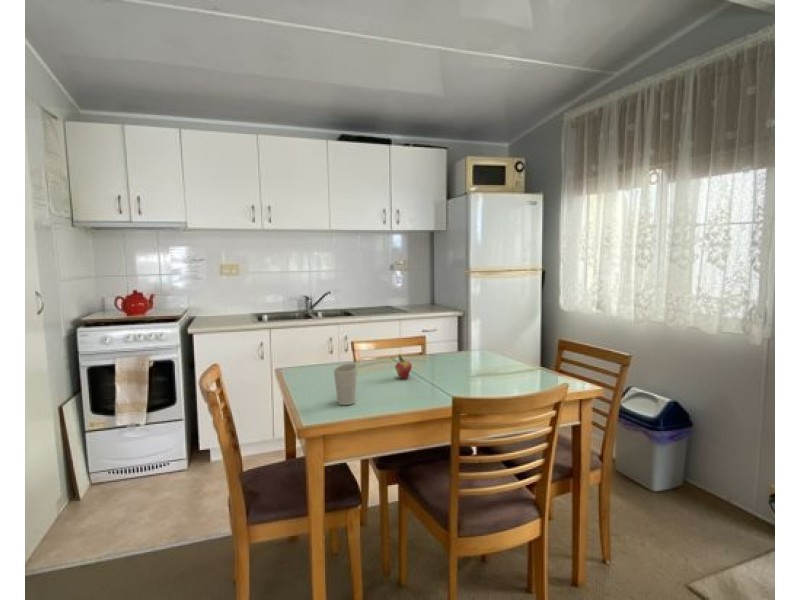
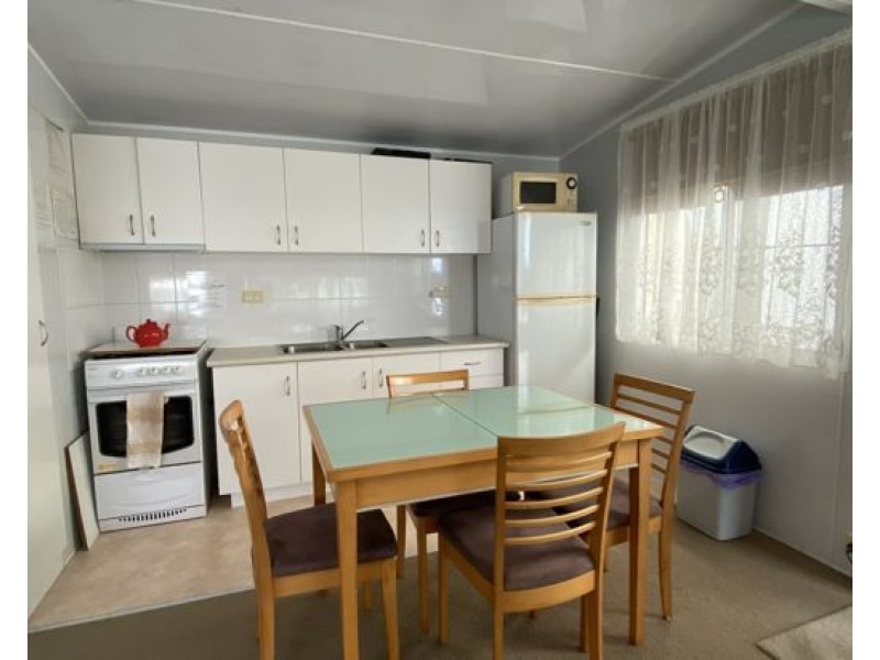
- cup (345, 384)
- fruit (403, 366)
